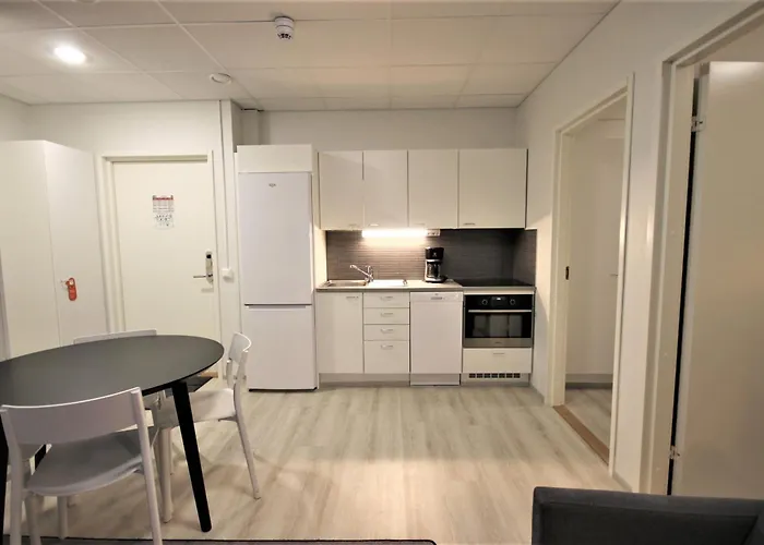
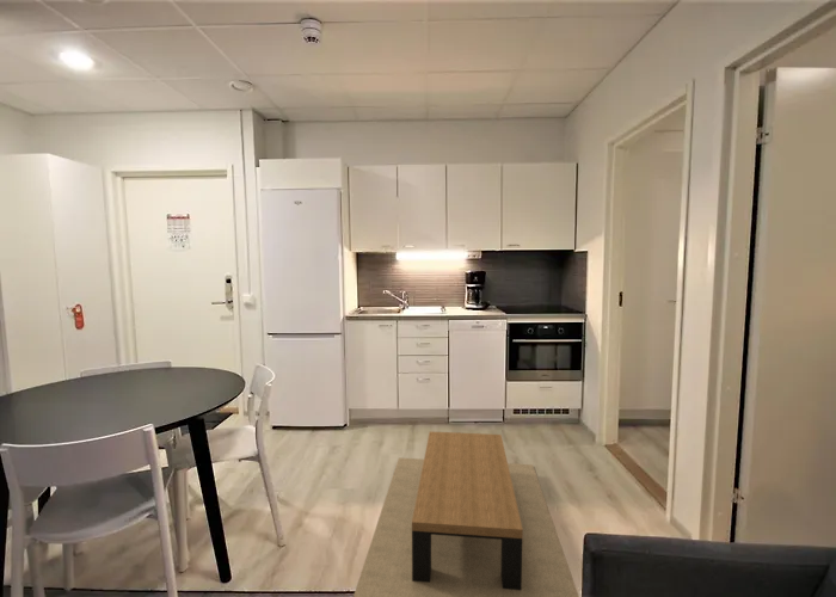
+ coffee table (465, 493)
